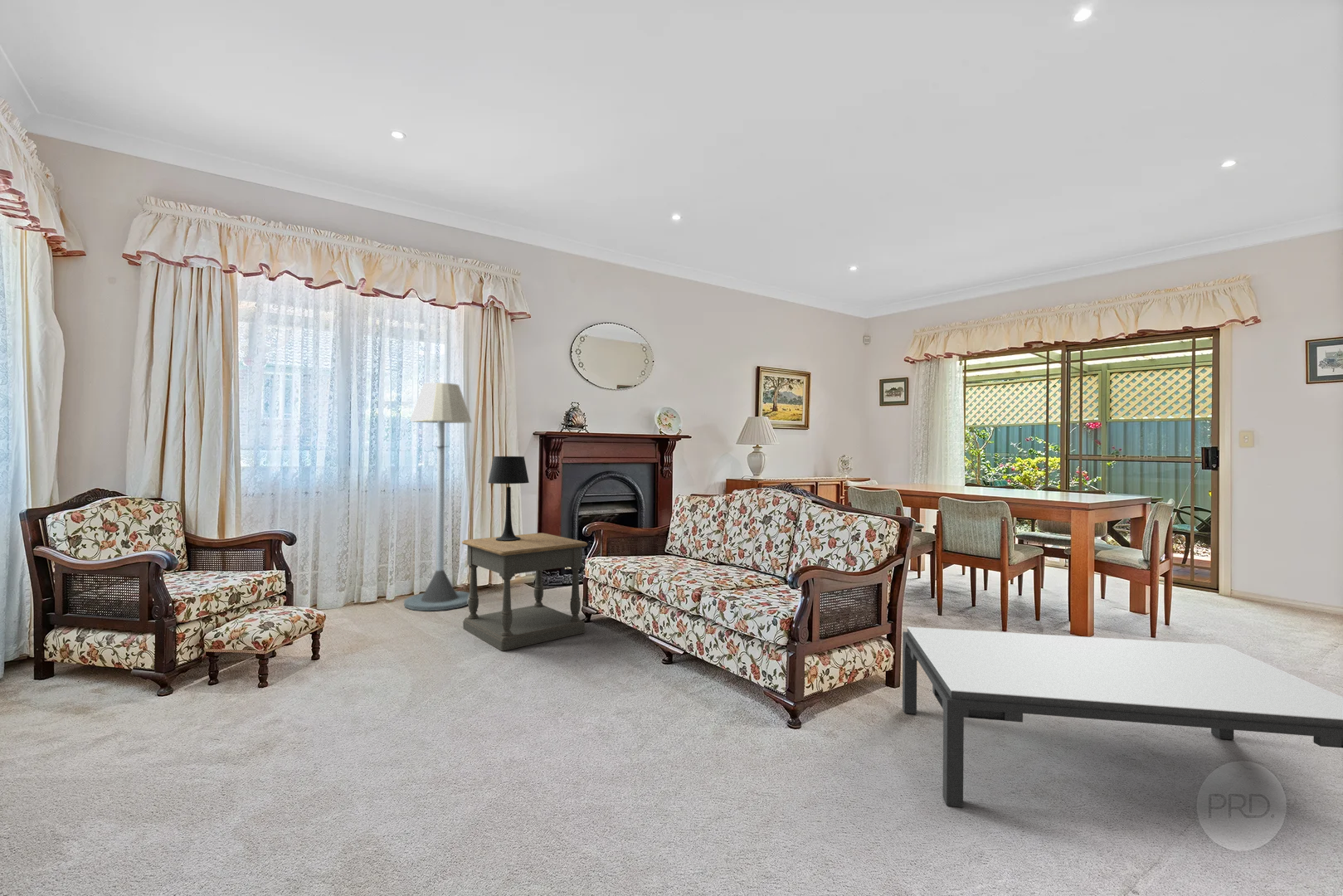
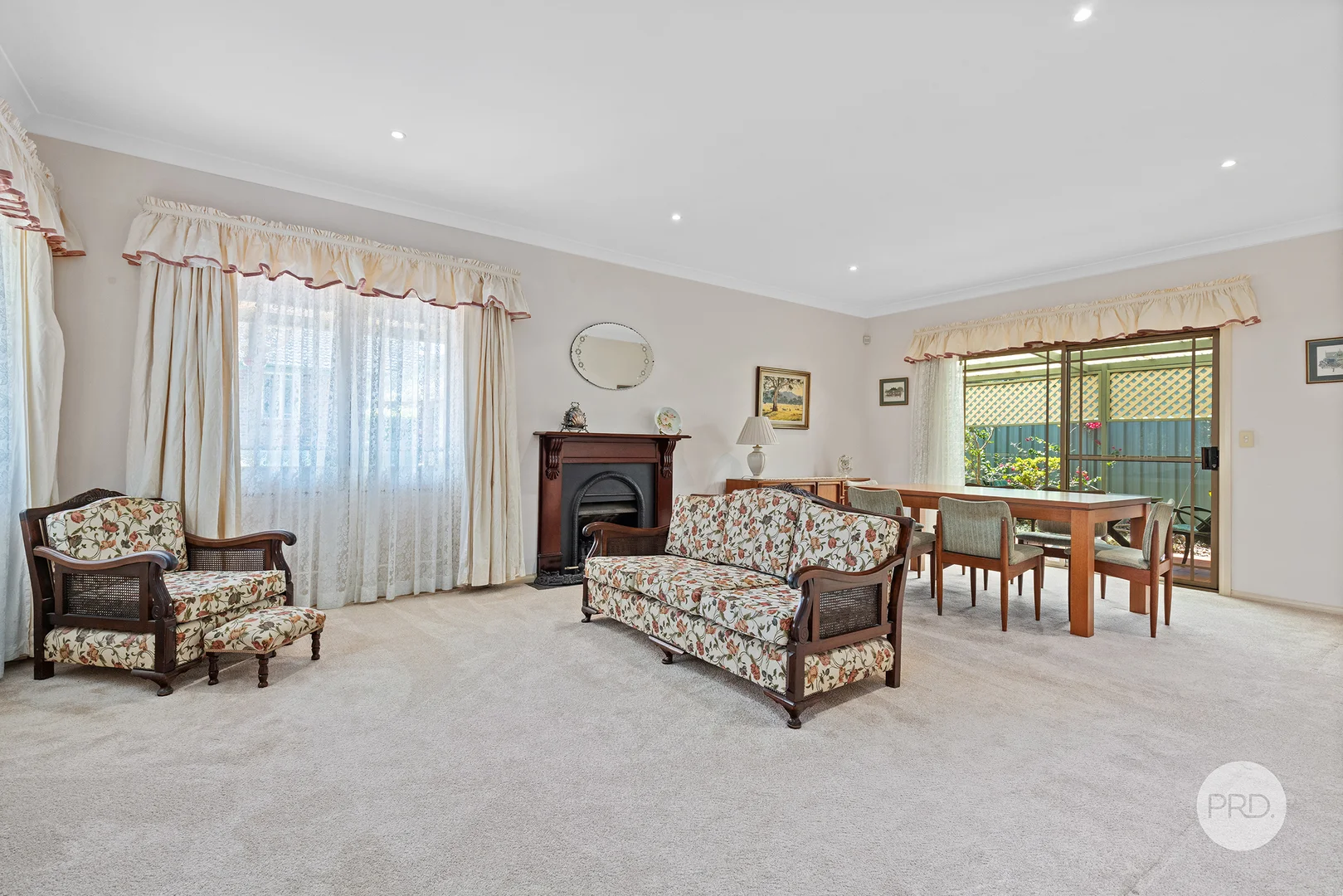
- floor lamp (440, 493)
- table lamp (508, 497)
- coffee table (1102, 715)
- side table (534, 586)
